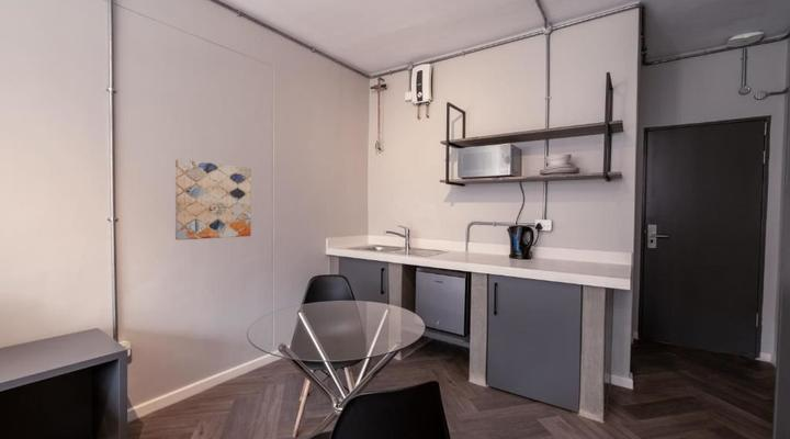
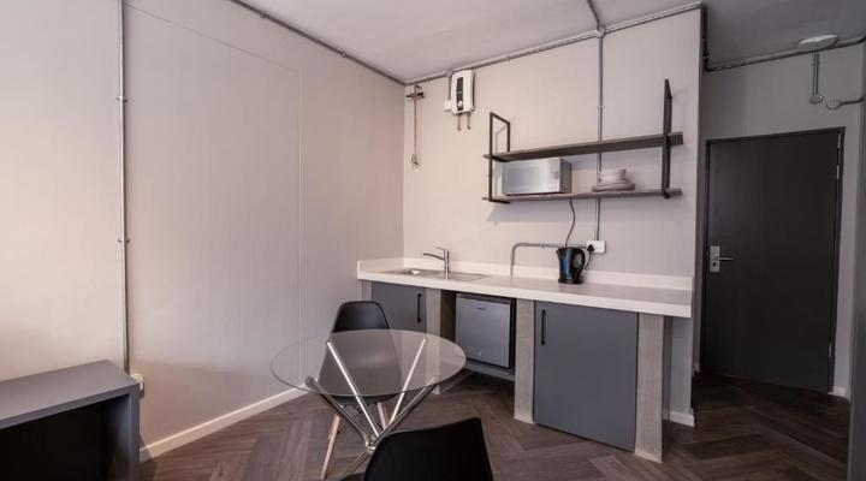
- wall art (215, 201)
